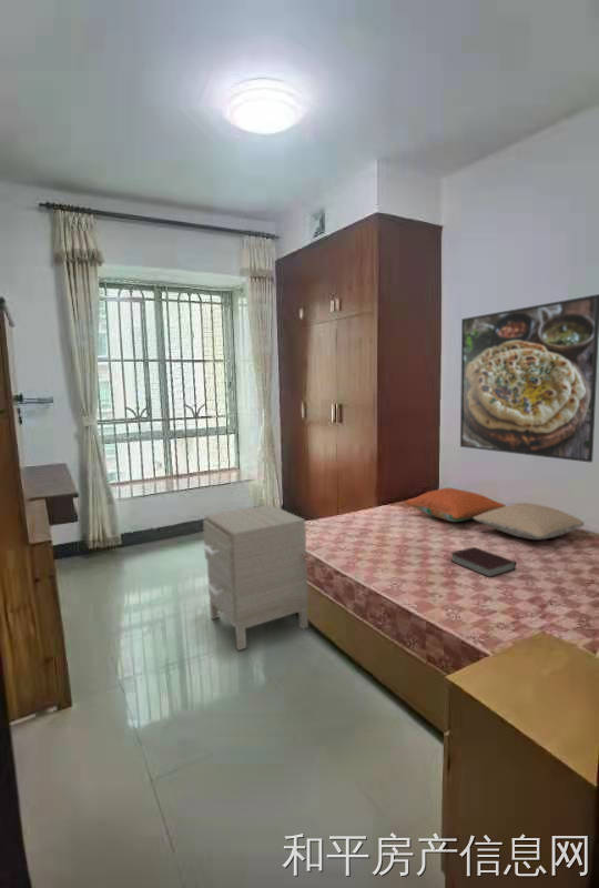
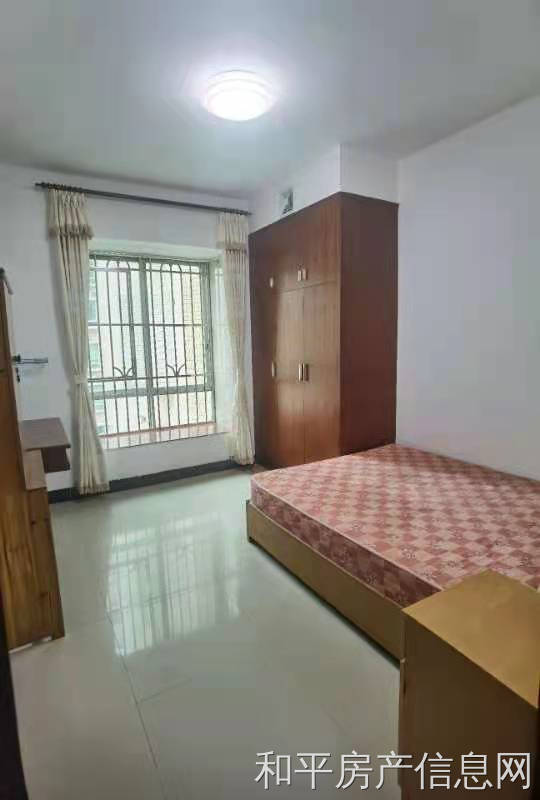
- pillow (527, 521)
- nightstand (250, 572)
- pillow (453, 504)
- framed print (519, 382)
- book (481, 561)
